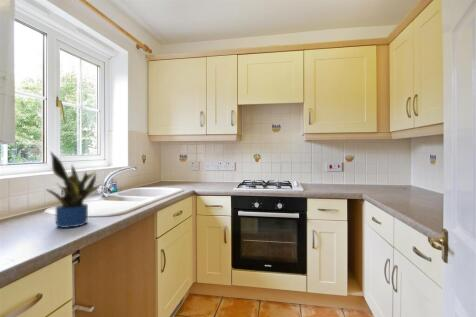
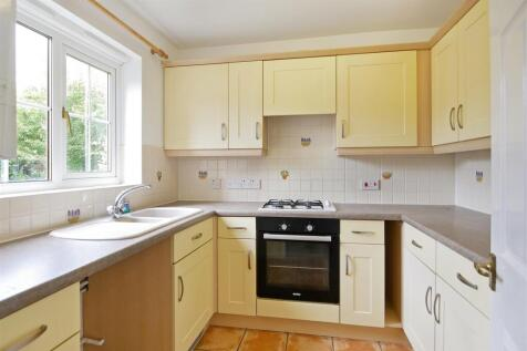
- potted plant (72, 189)
